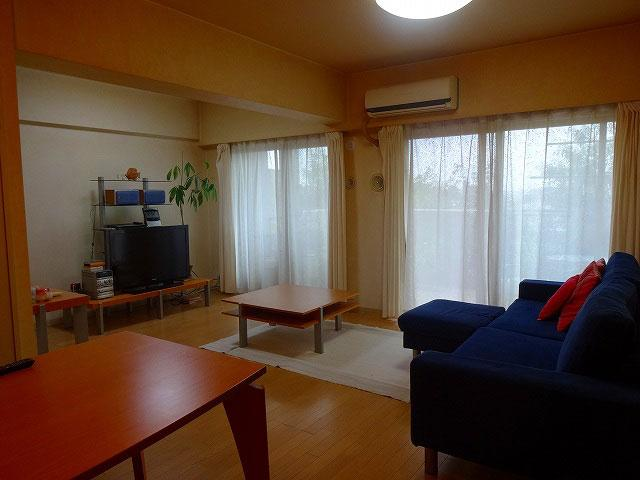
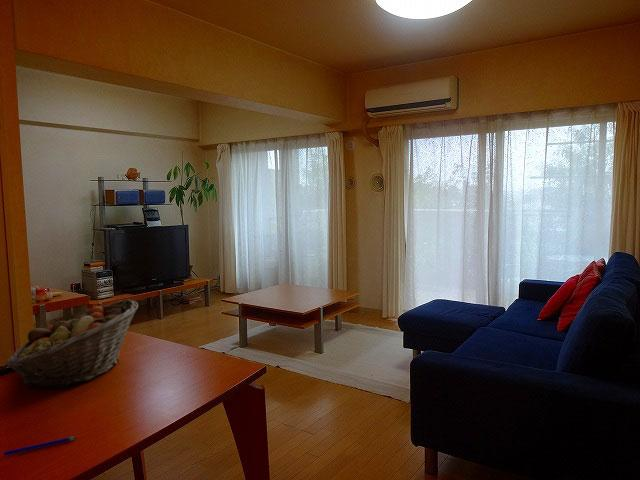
+ fruit basket (78, 338)
+ pen (41, 445)
